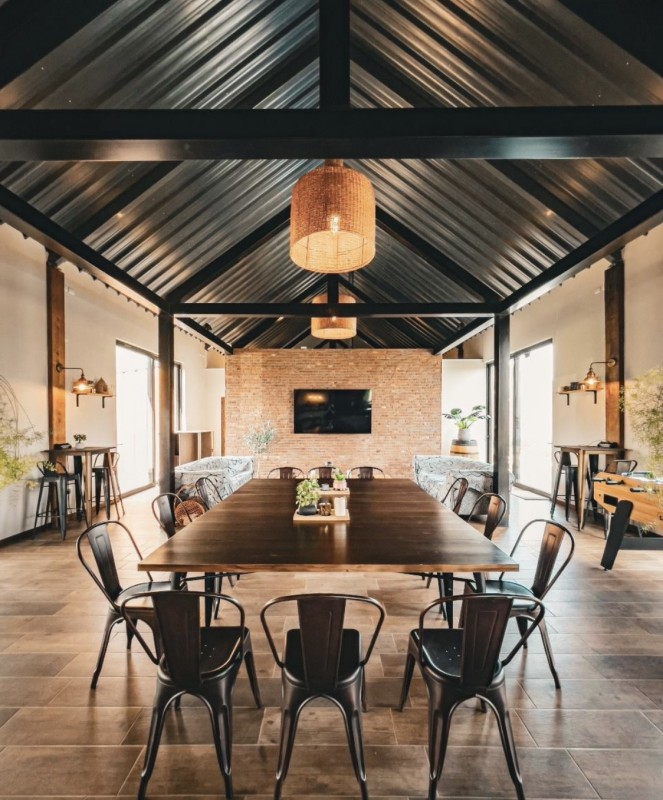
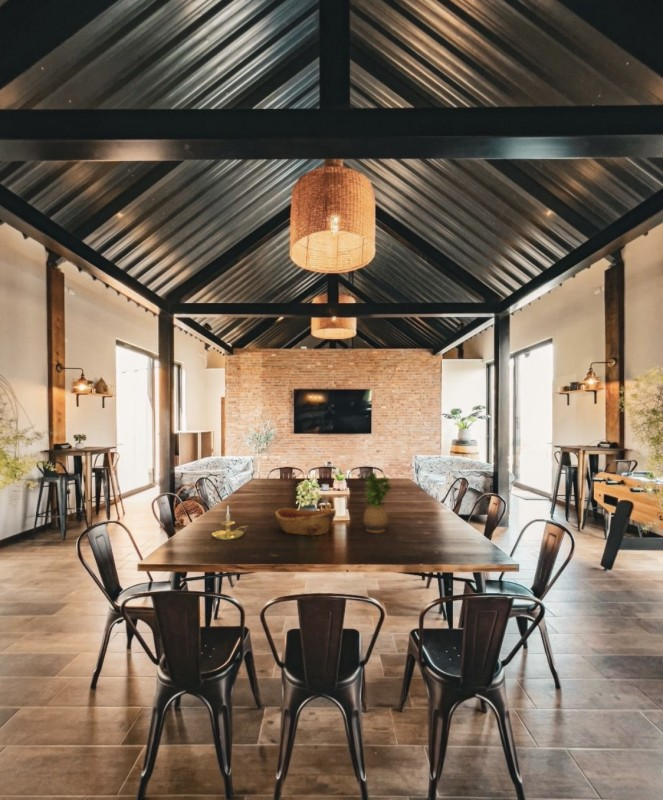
+ potted plant (378, 500)
+ candle holder (230, 521)
+ wooden bowl (305, 520)
